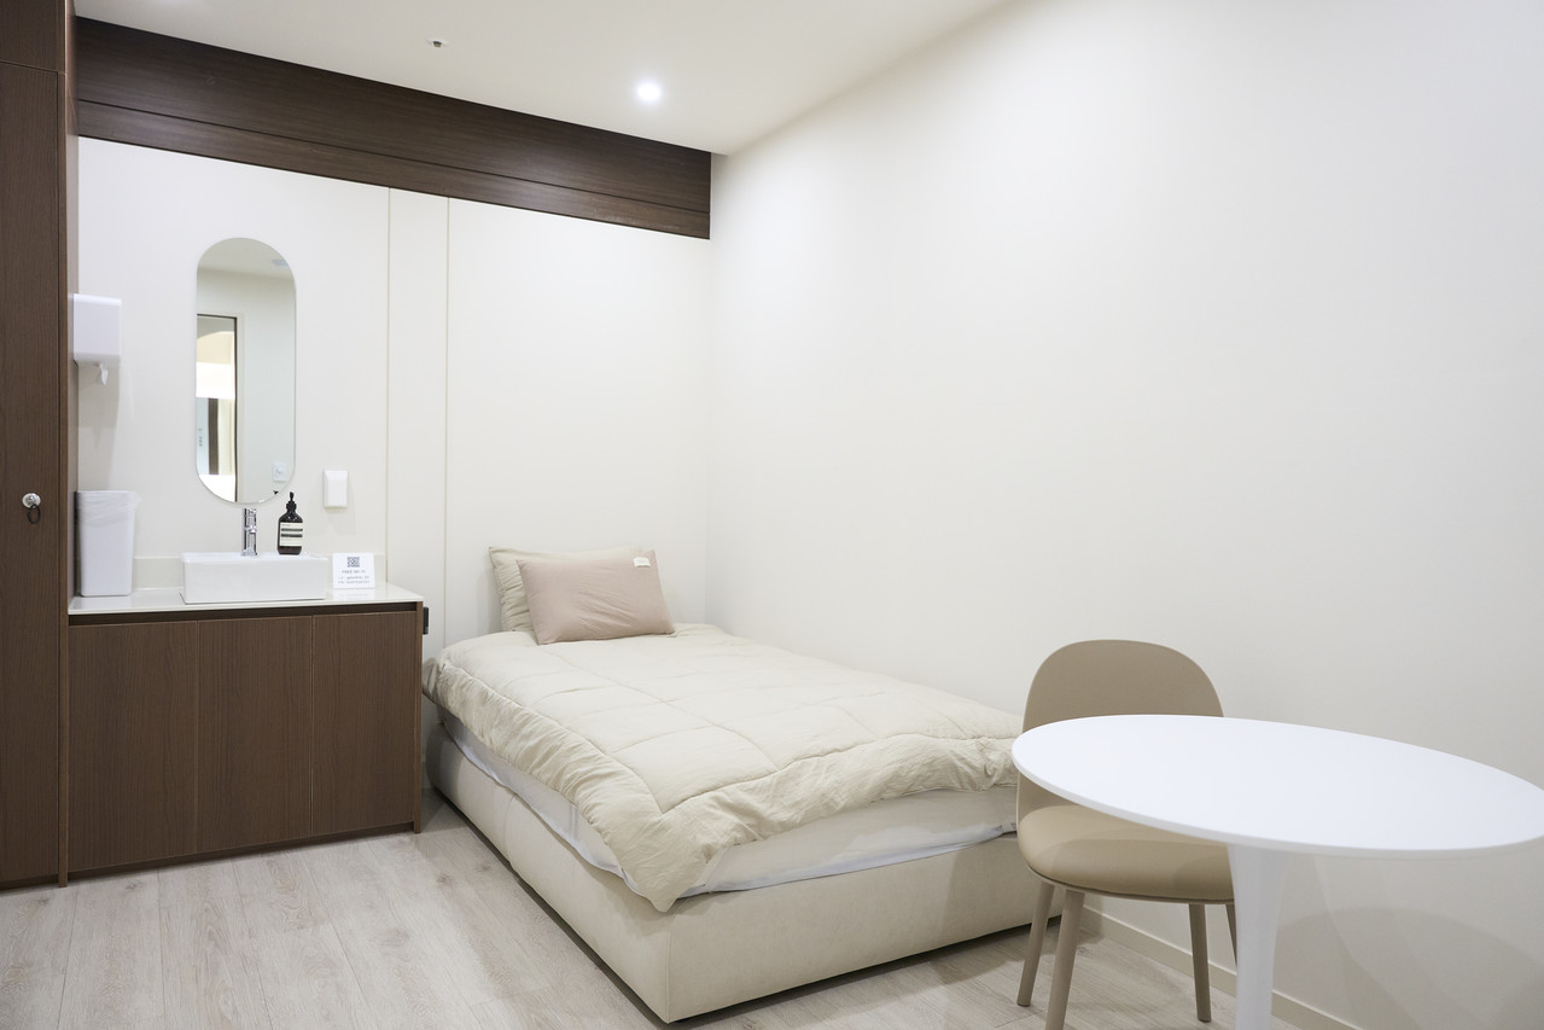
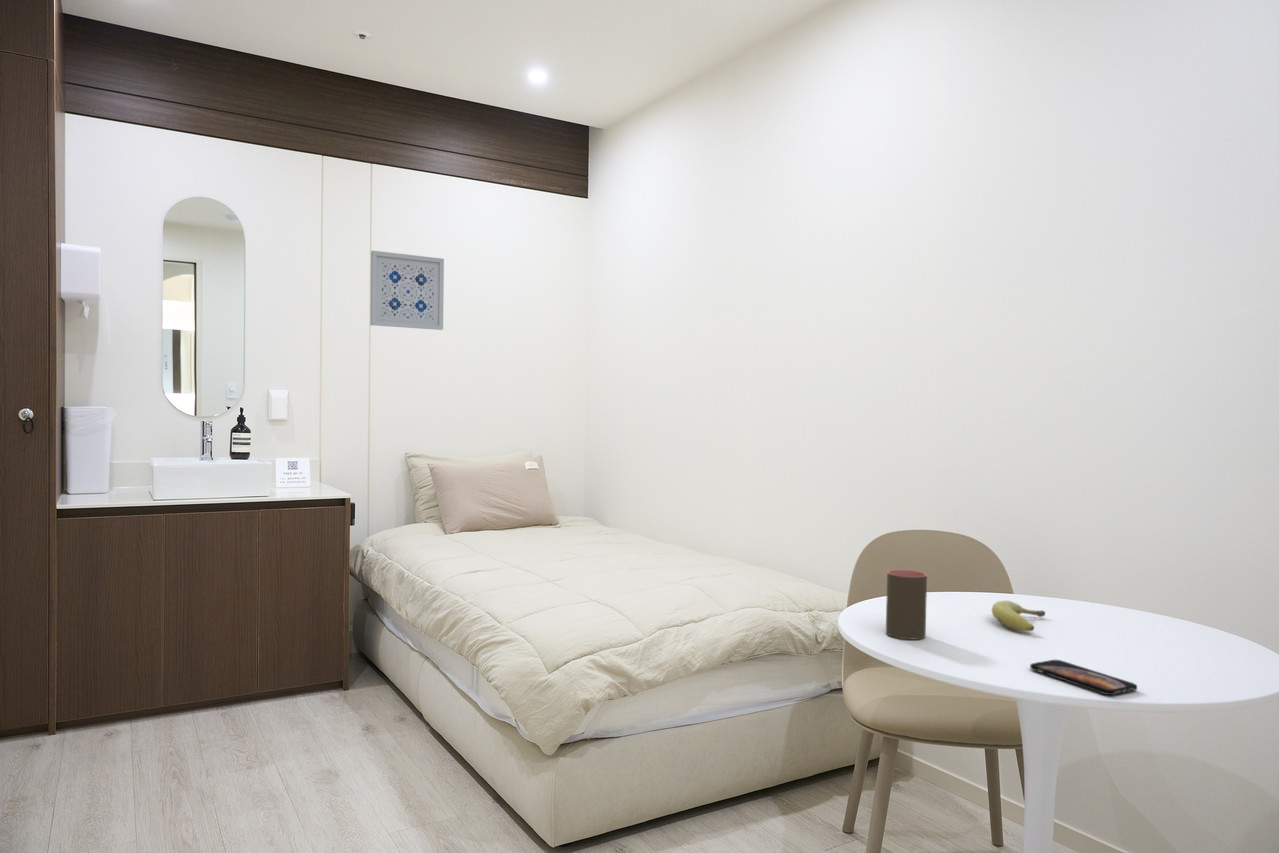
+ wall art (407, 291)
+ cup (906, 603)
+ fruit (1016, 613)
+ smartphone (1081, 676)
